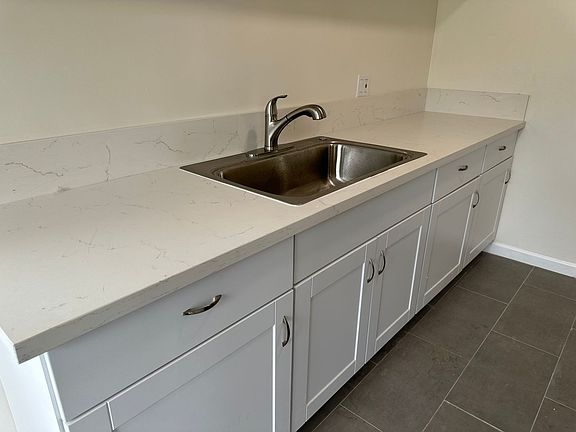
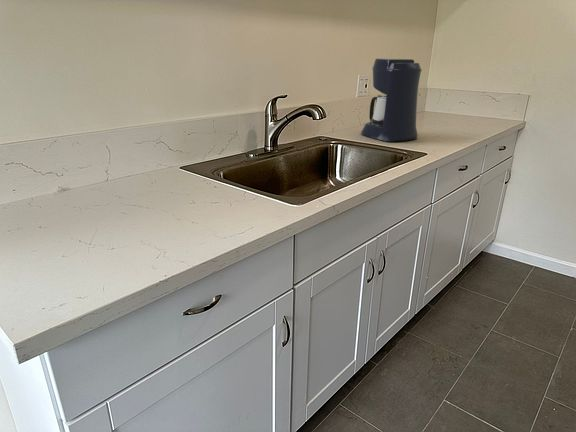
+ coffee maker (391, 98)
